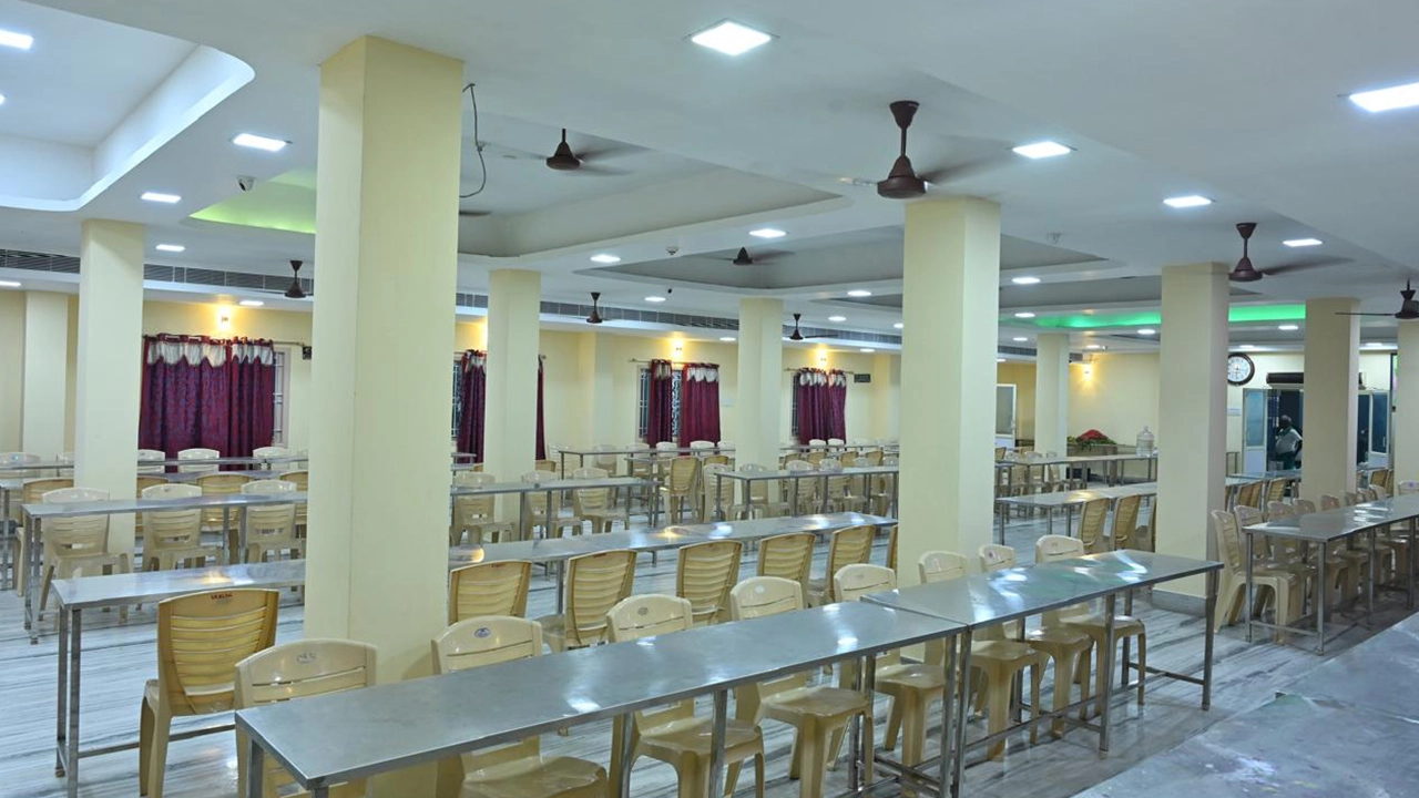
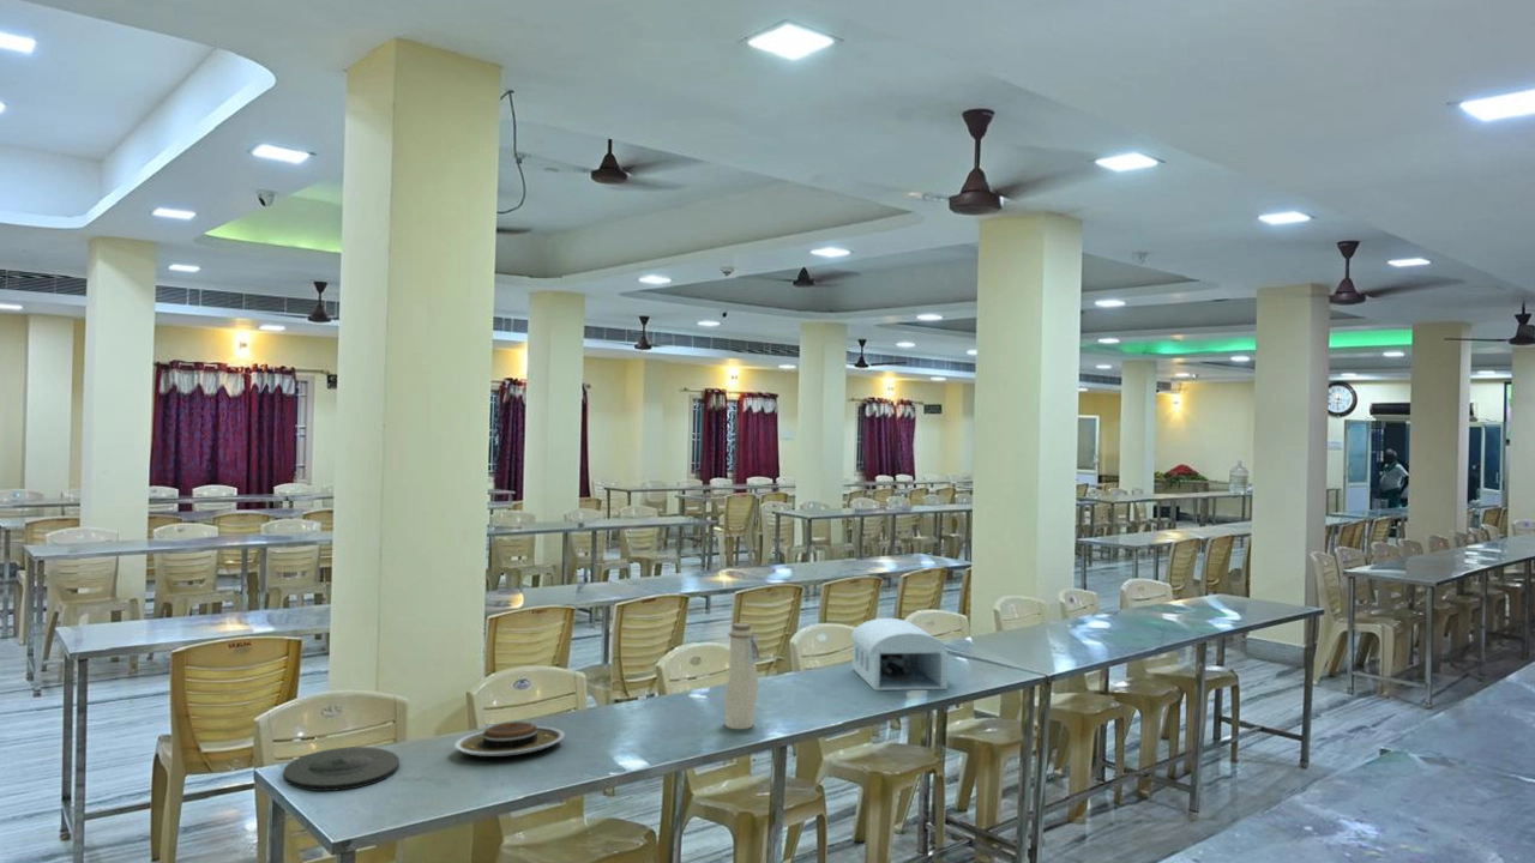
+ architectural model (897, 652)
+ water bottle (742, 675)
+ plate (510, 736)
+ plate (342, 764)
